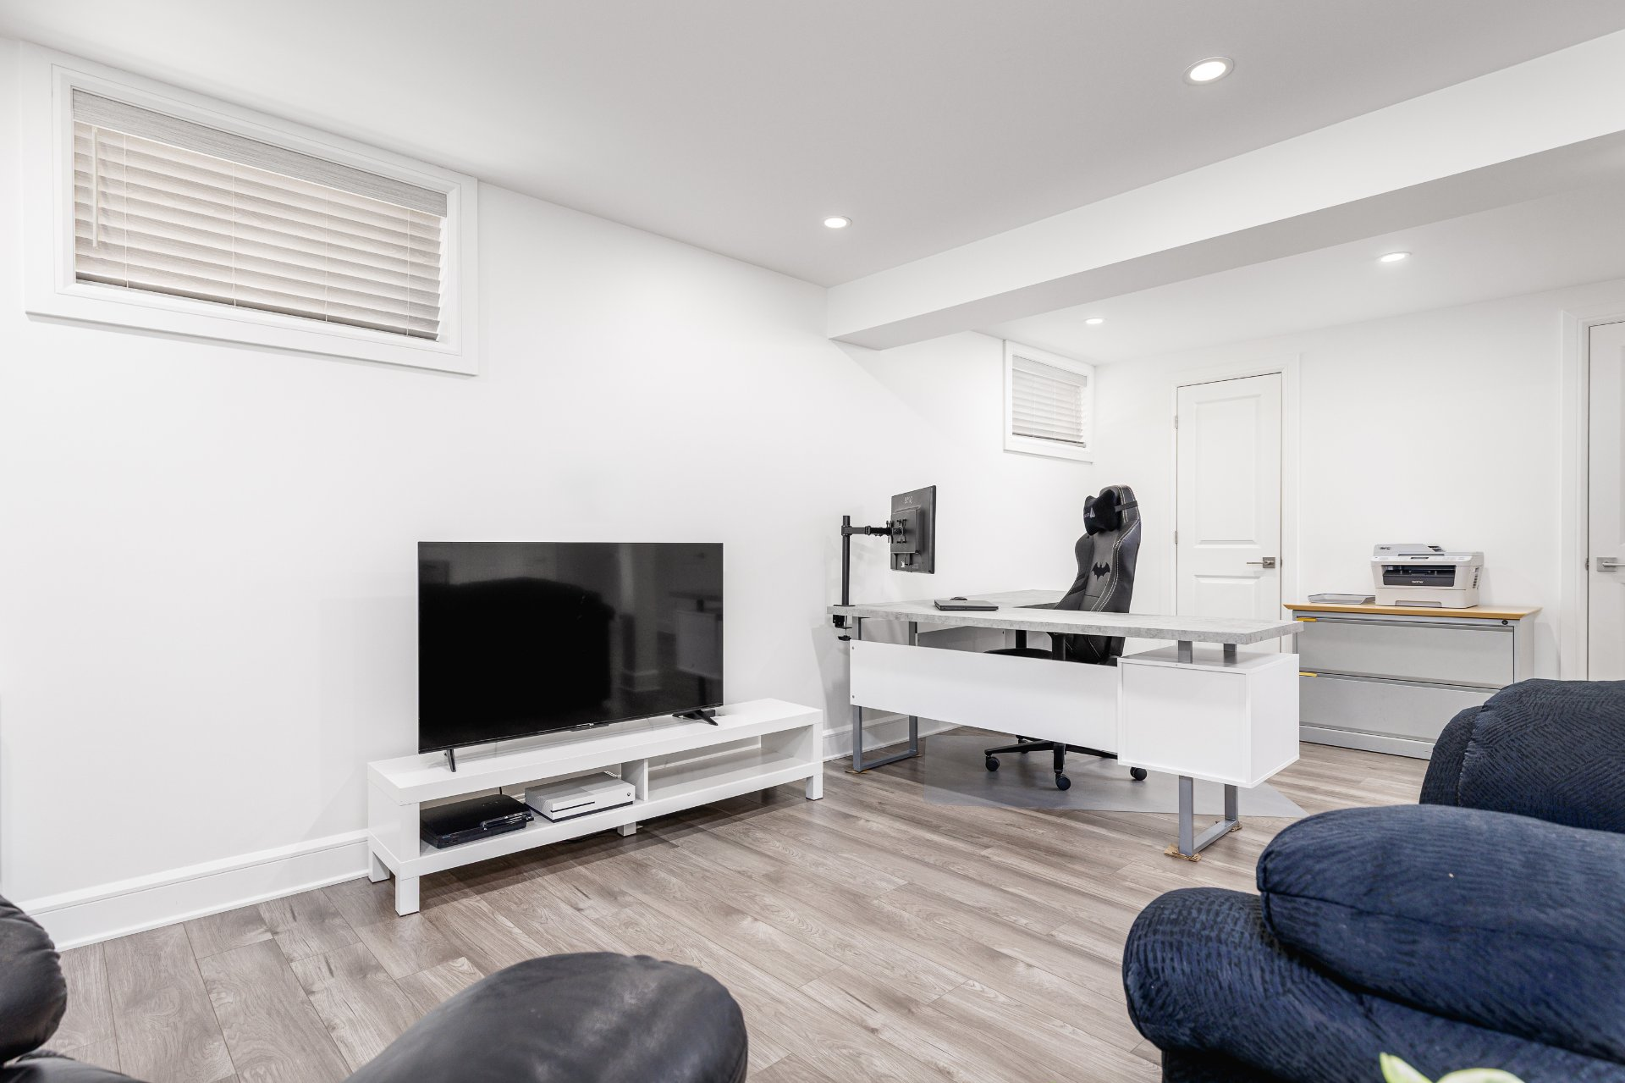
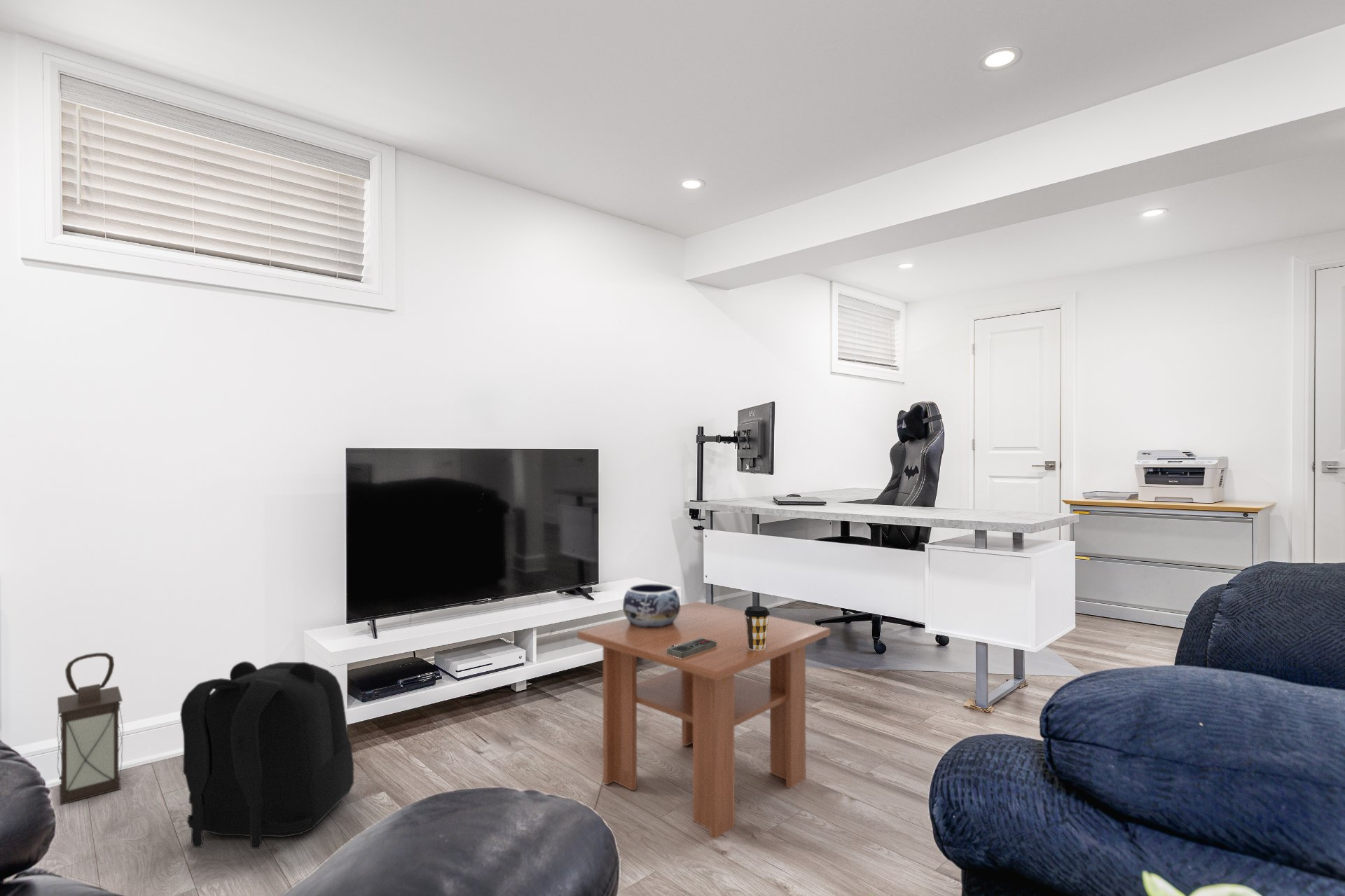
+ coffee table (705, 705)
+ game controller (687, 645)
+ lantern (90, 719)
+ coffee cup (757, 627)
+ backpack (267, 744)
+ decorative bowl (651, 604)
